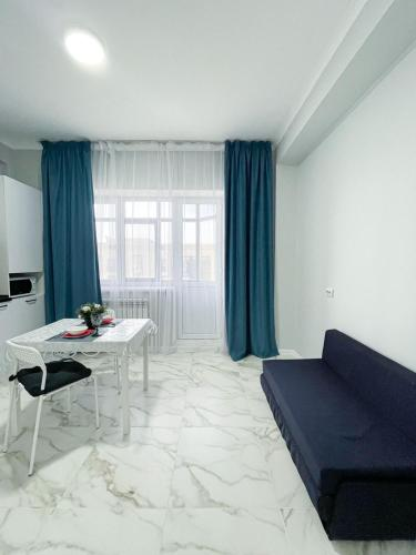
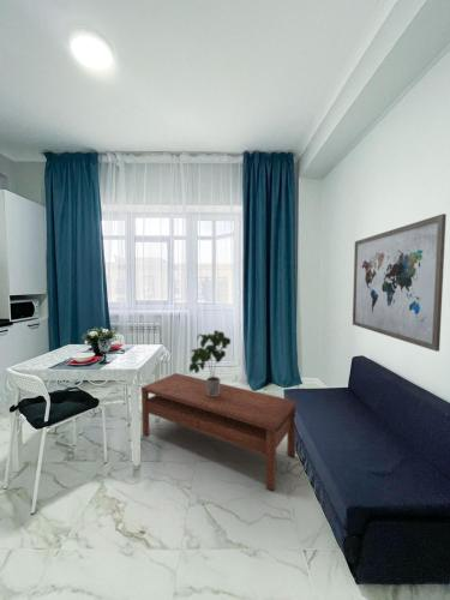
+ potted plant (211, 362)
+ wall art (386, 283)
+ coffee table (214, 419)
